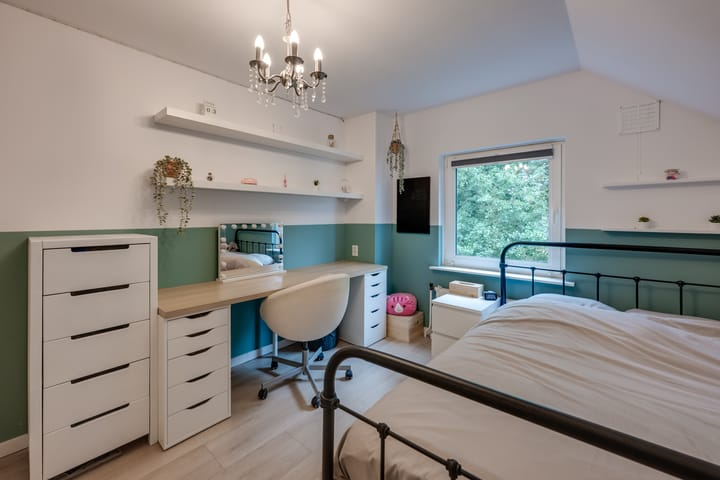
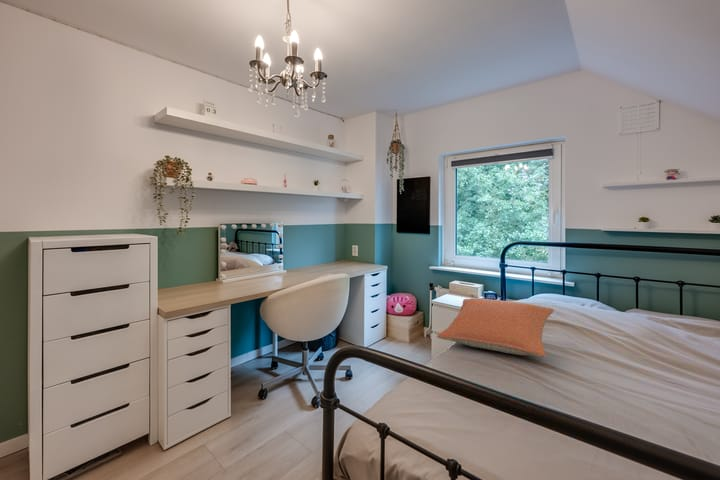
+ pillow (496, 323)
